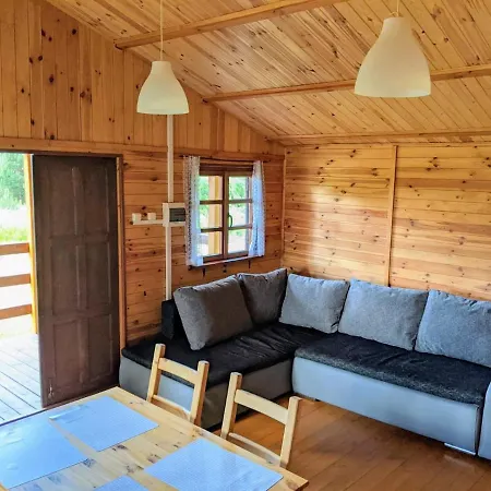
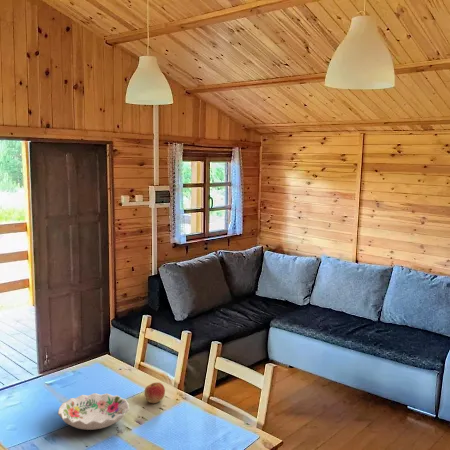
+ decorative bowl (94, 412)
+ apple (154, 392)
